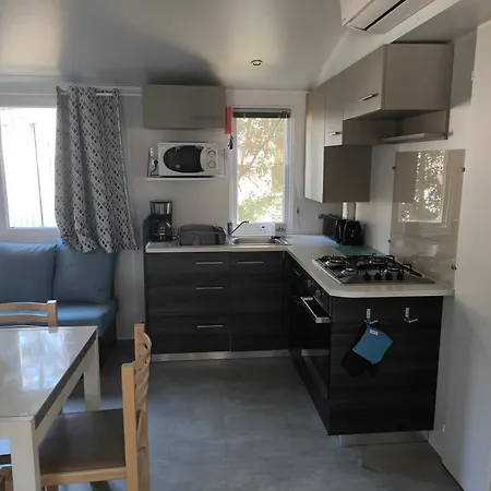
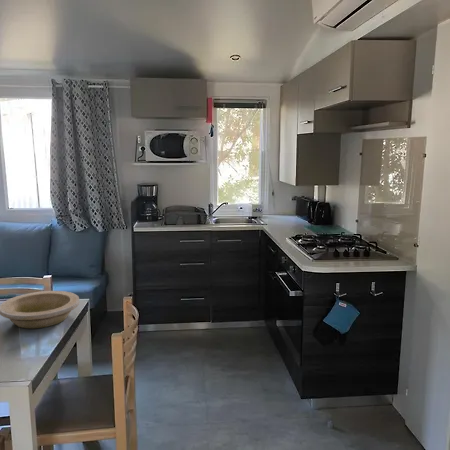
+ bowl (40, 310)
